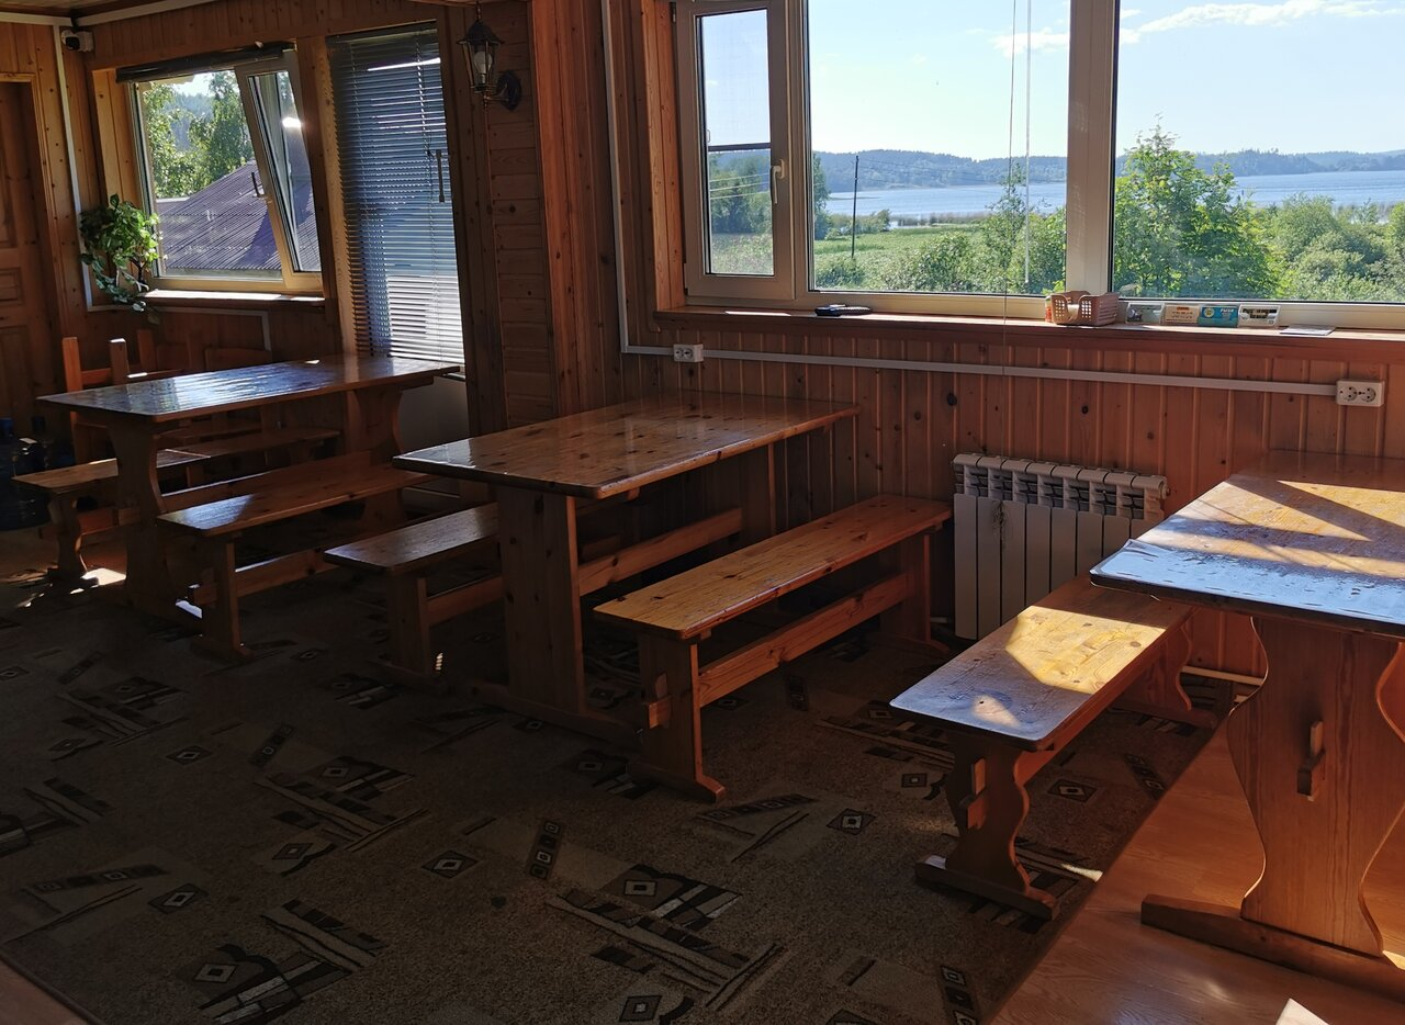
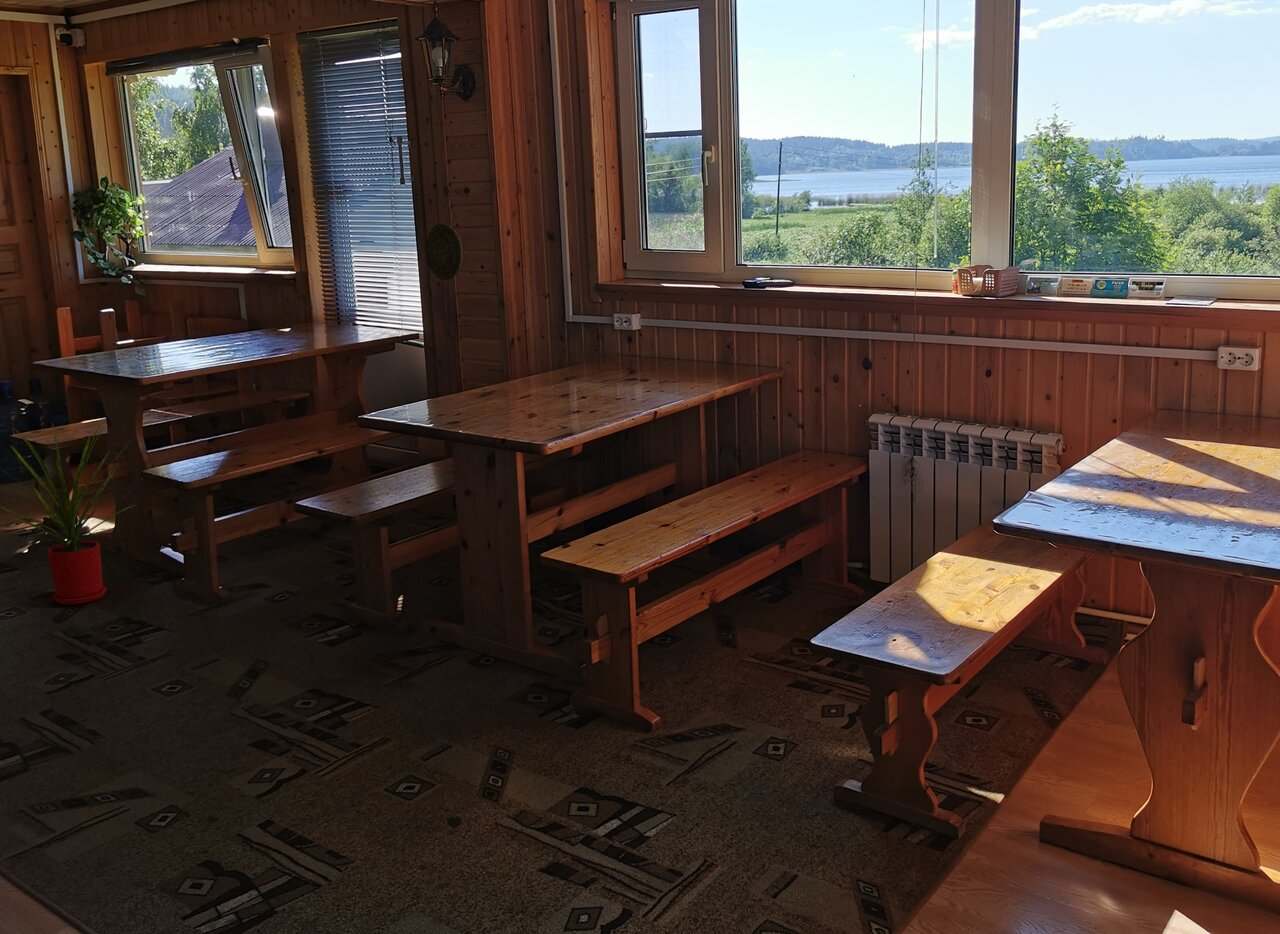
+ house plant (68, 515)
+ decorative plate (442, 252)
